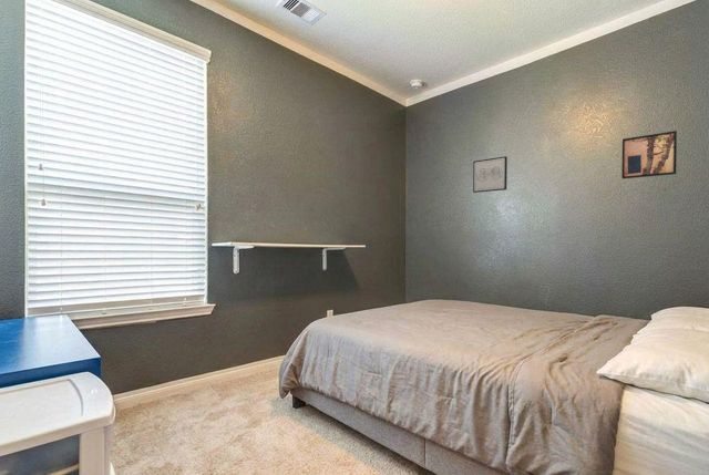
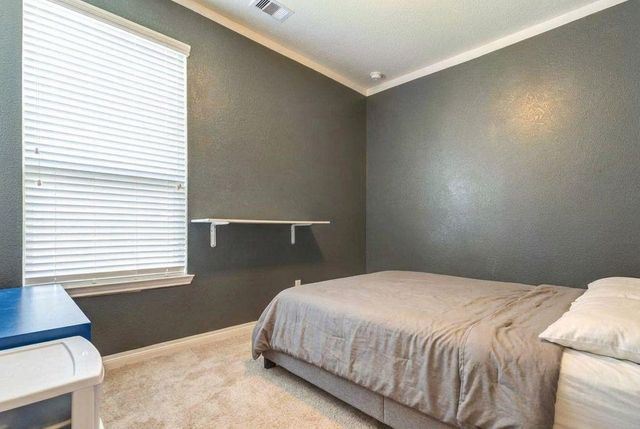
- wall art (648, 155)
- wall art (489, 175)
